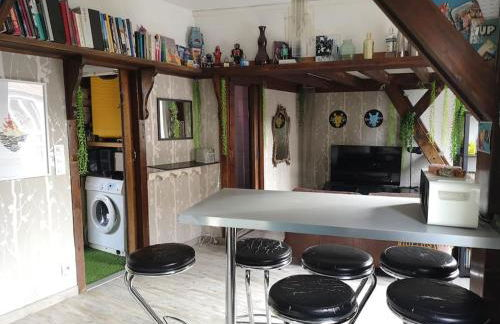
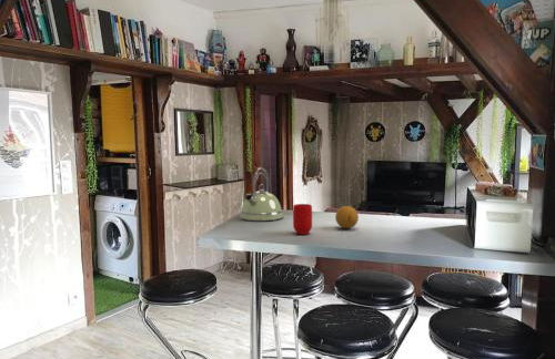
+ mug (304, 218)
+ kettle (260, 193)
+ fruit (346, 217)
